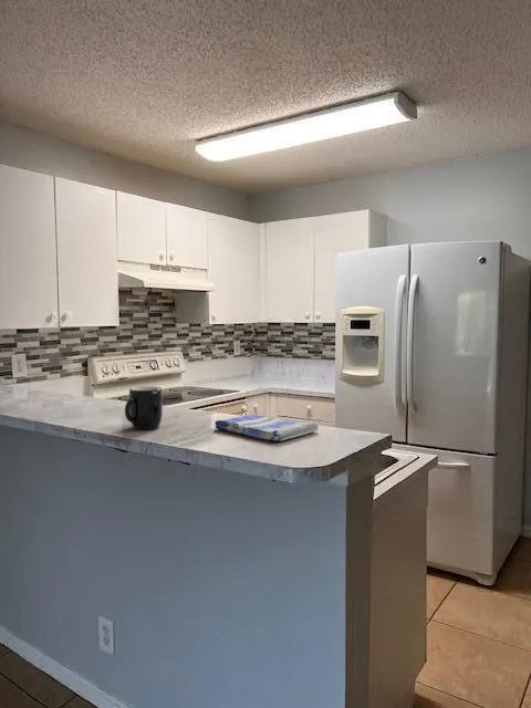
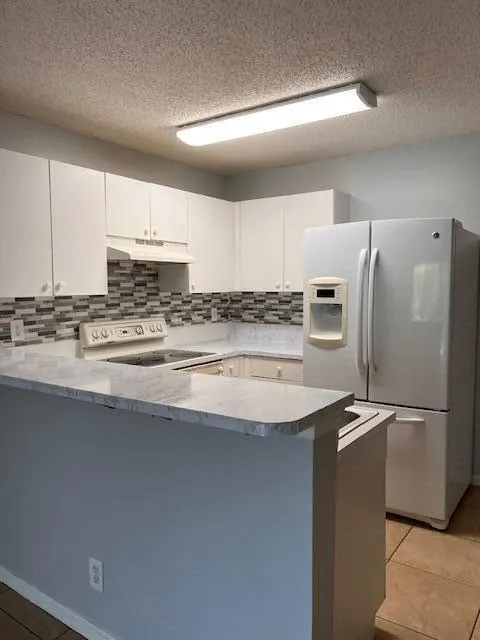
- dish towel (266, 425)
- mug (142, 408)
